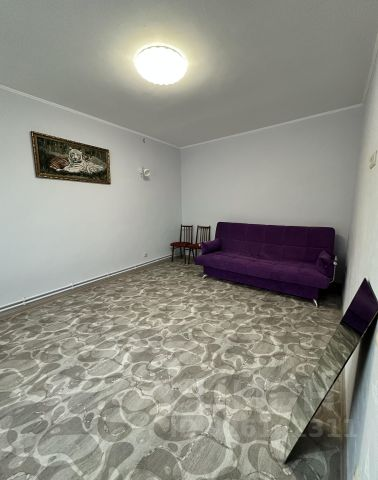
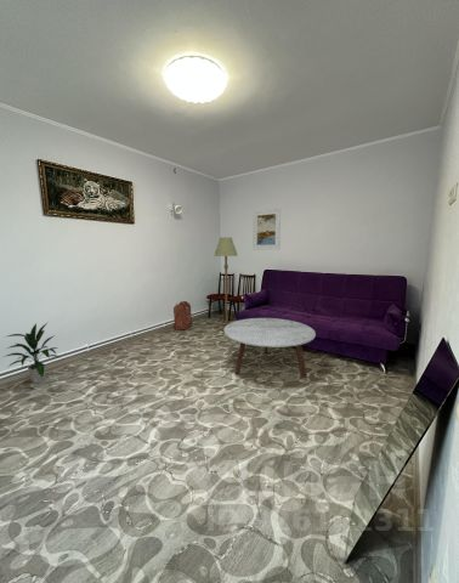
+ backpack (181, 315)
+ coffee table (267, 346)
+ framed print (266, 230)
+ indoor plant (34, 353)
+ floor lamp (226, 284)
